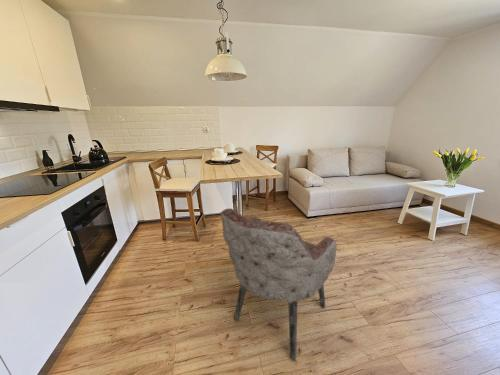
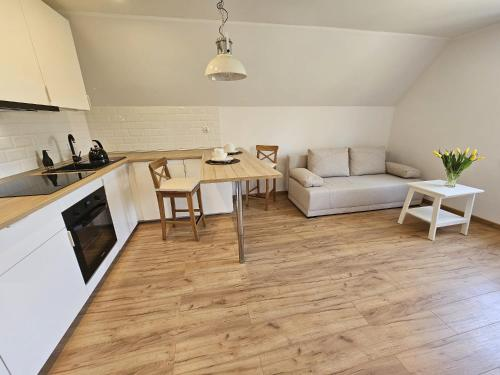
- armchair (274, 265)
